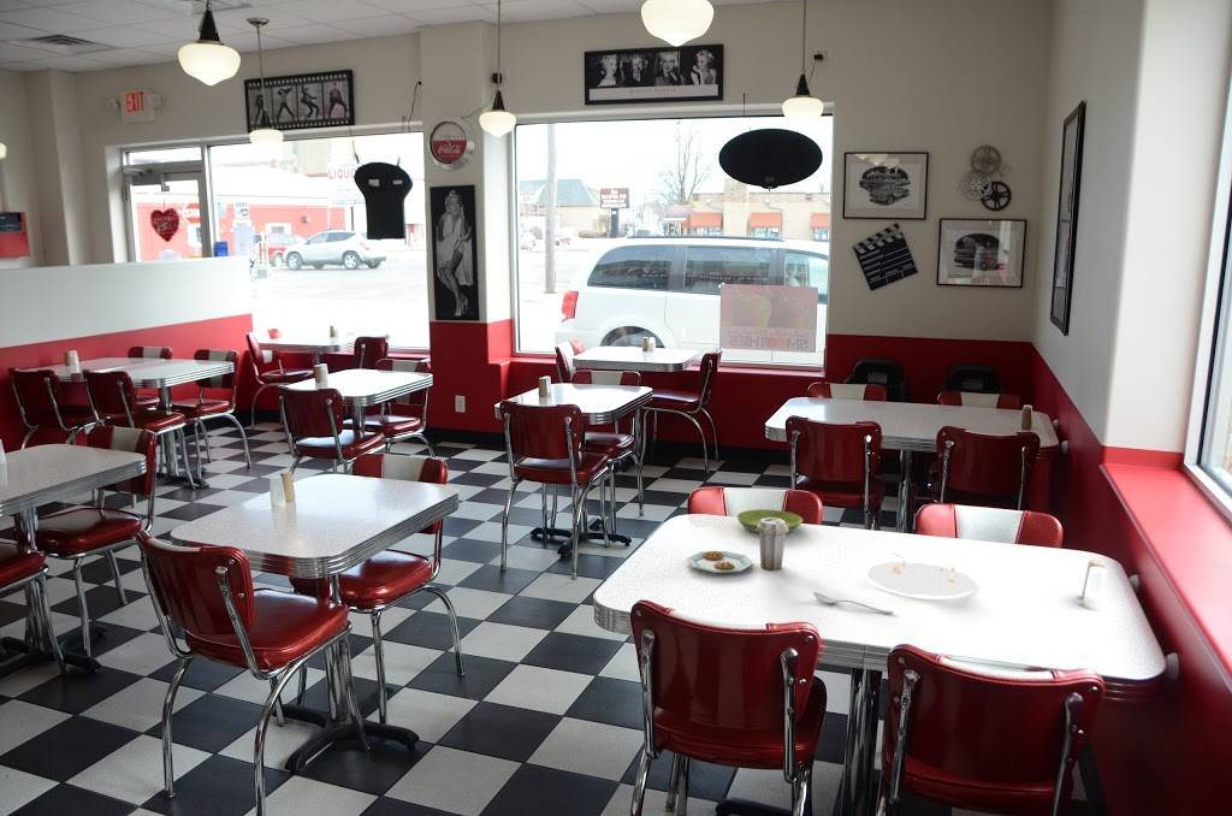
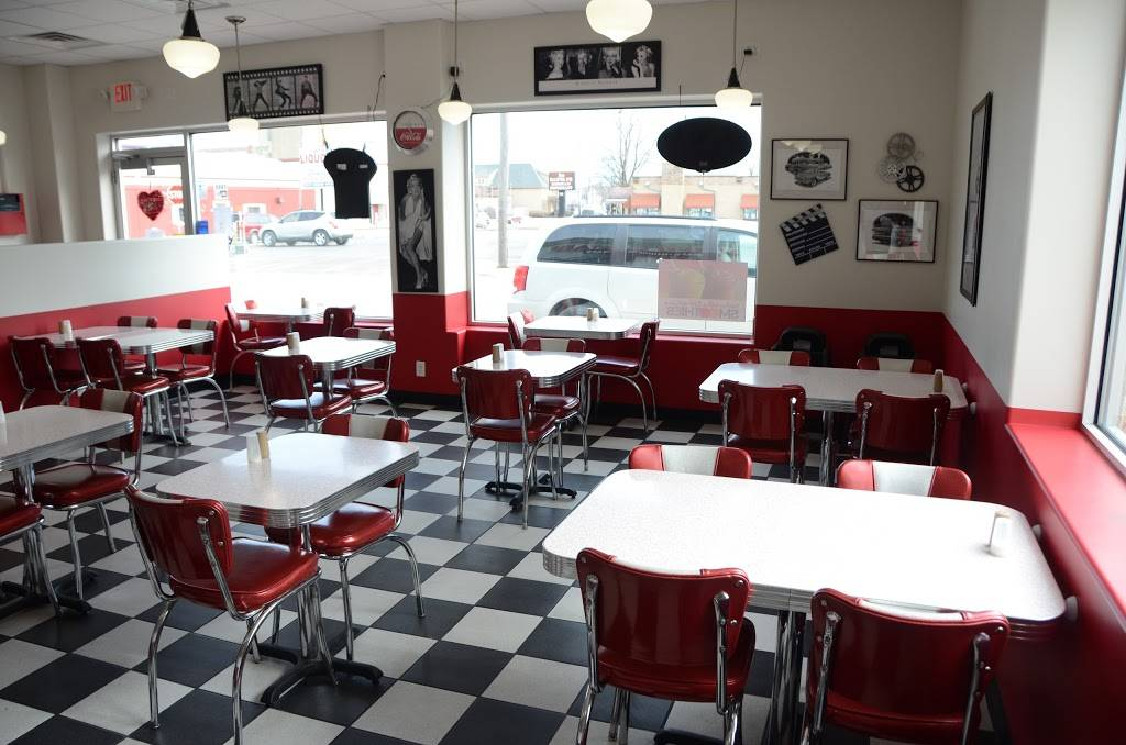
- saucer (769, 516)
- spoon (852, 602)
- plate (922, 568)
- plate (733, 552)
